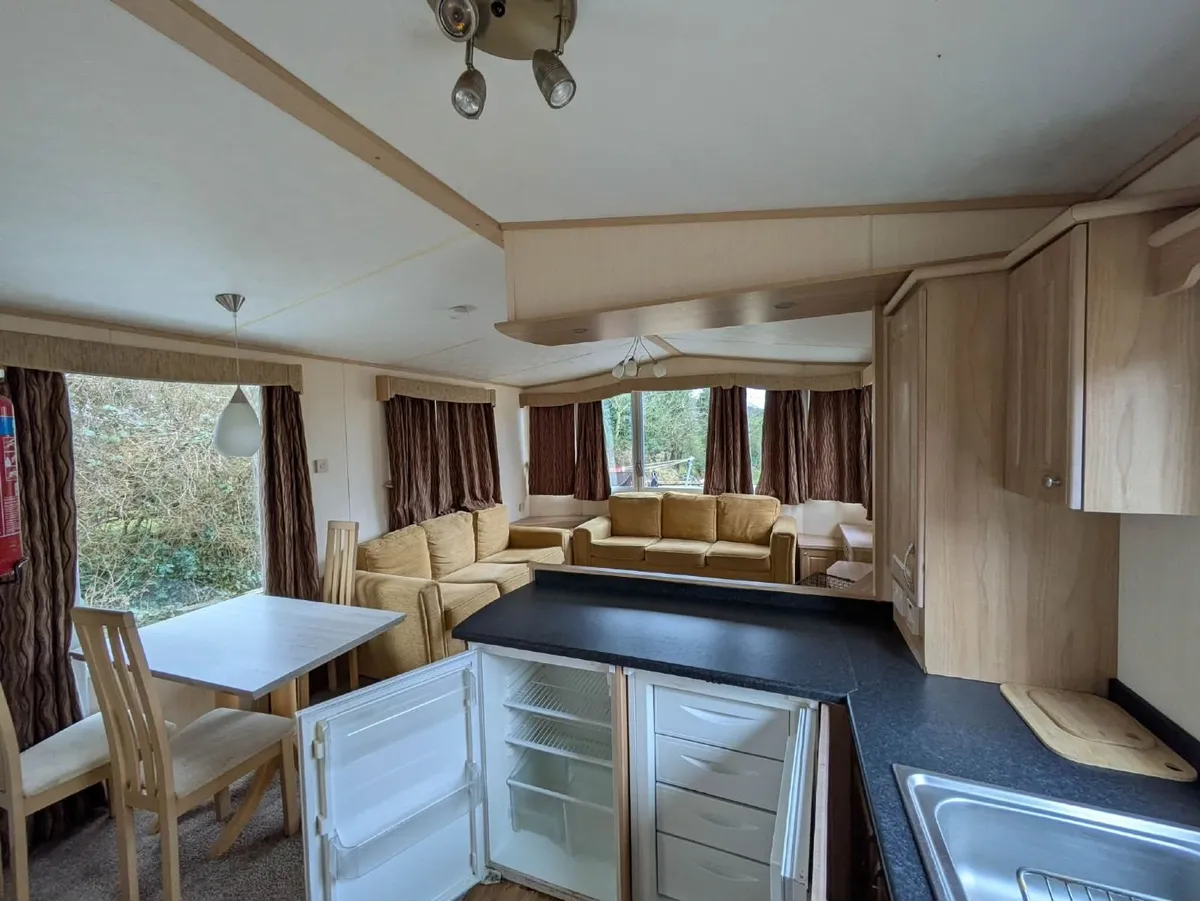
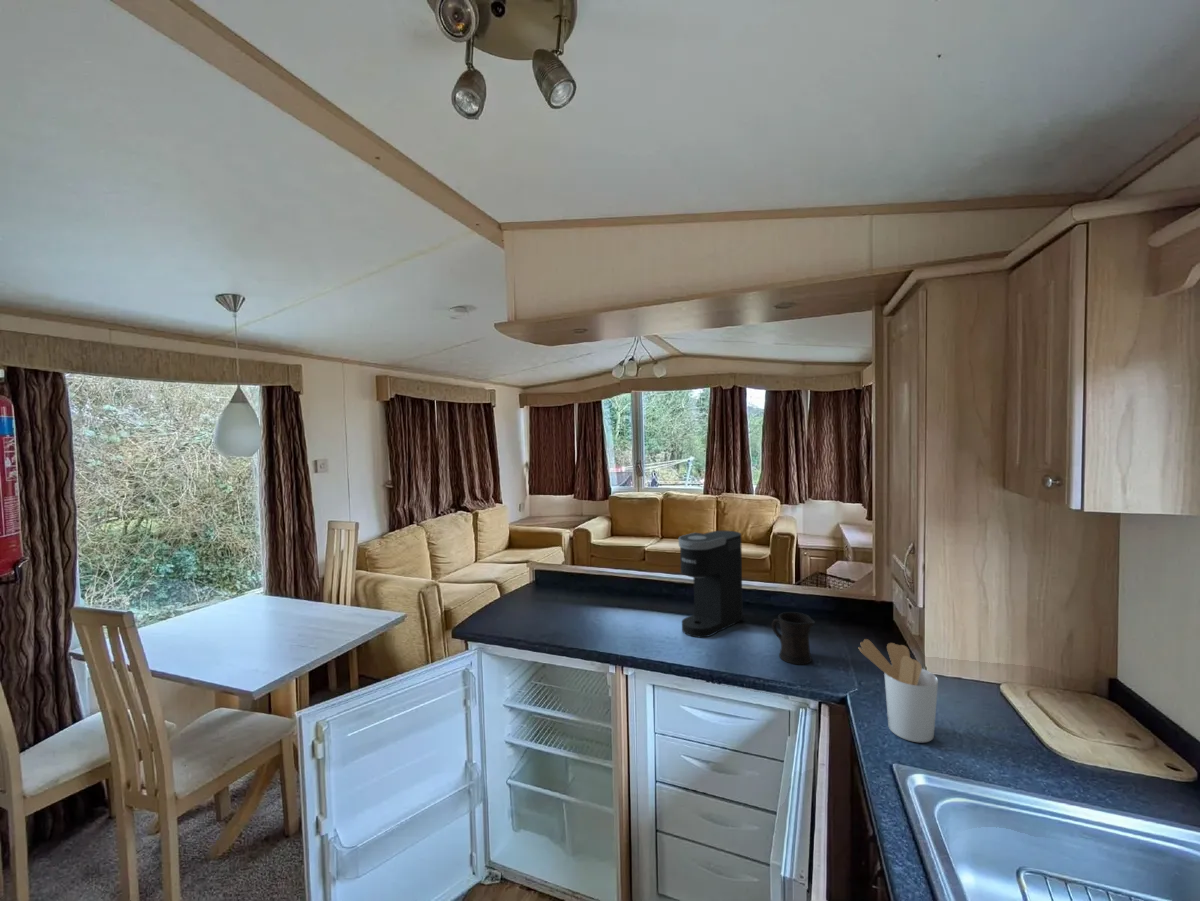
+ mug (793, 637)
+ utensil holder (896, 686)
+ coffee maker (711, 579)
